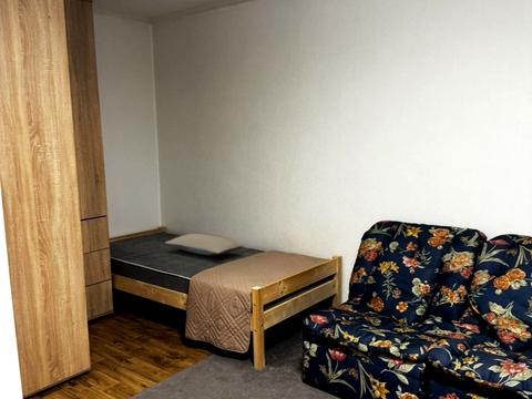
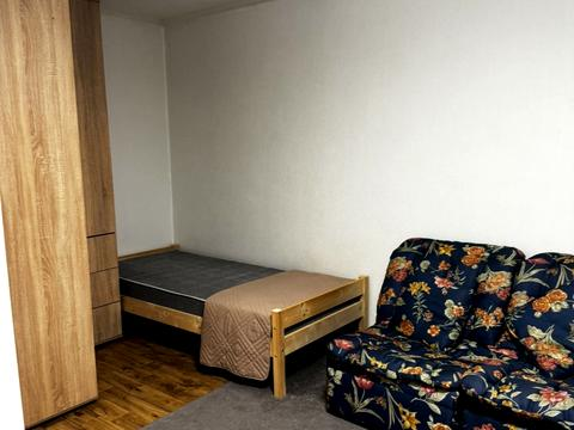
- pillow (204, 244)
